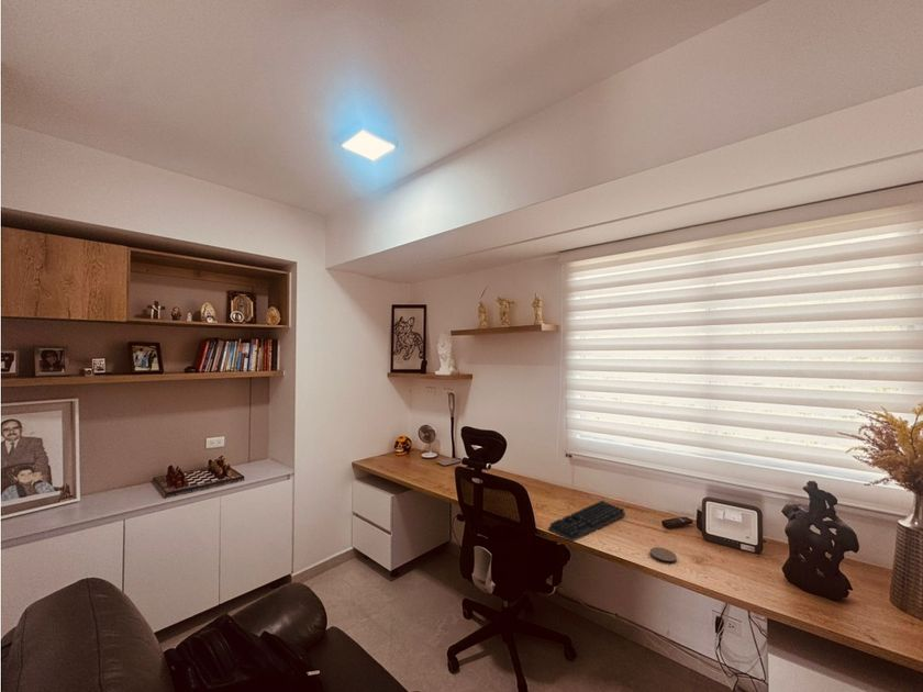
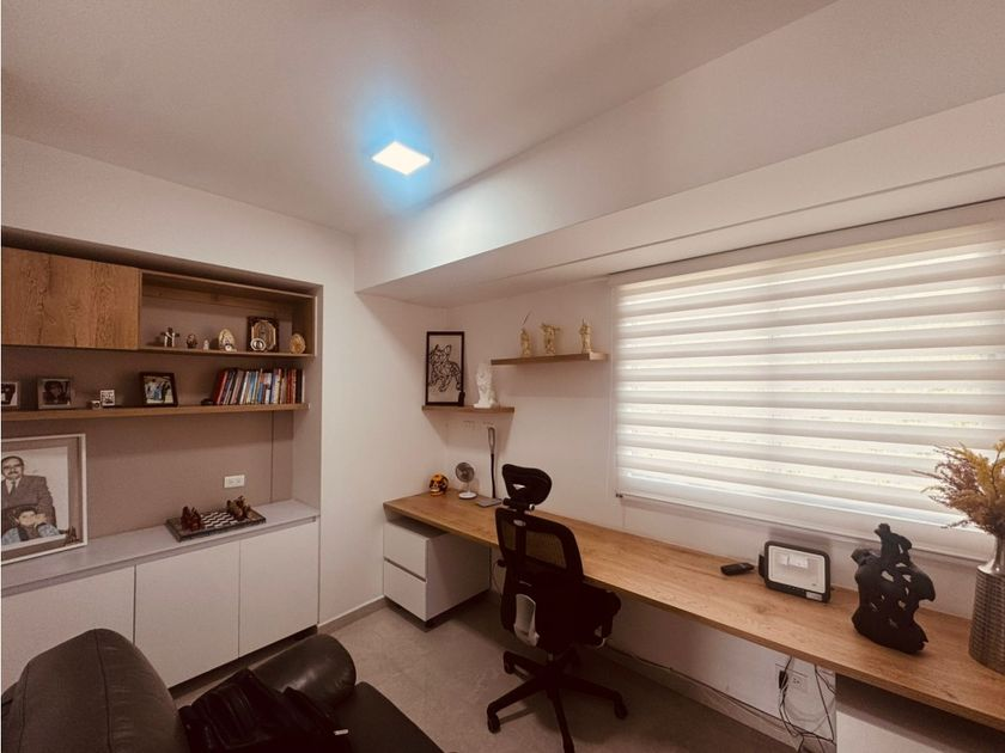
- keyboard (588, 518)
- coaster (663, 555)
